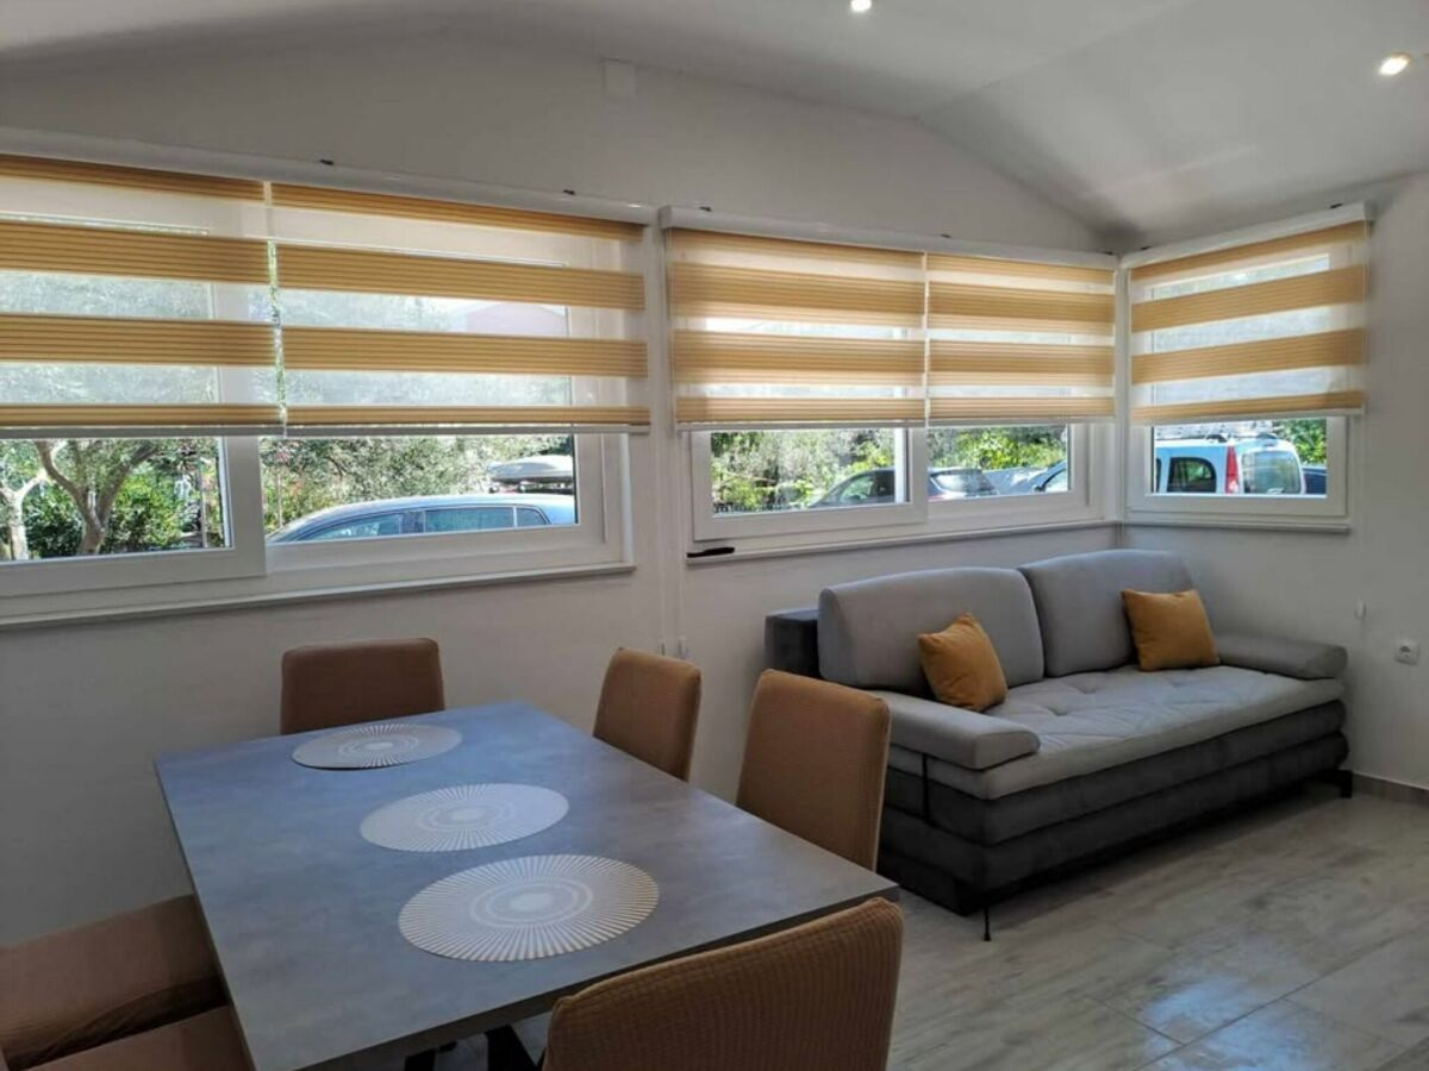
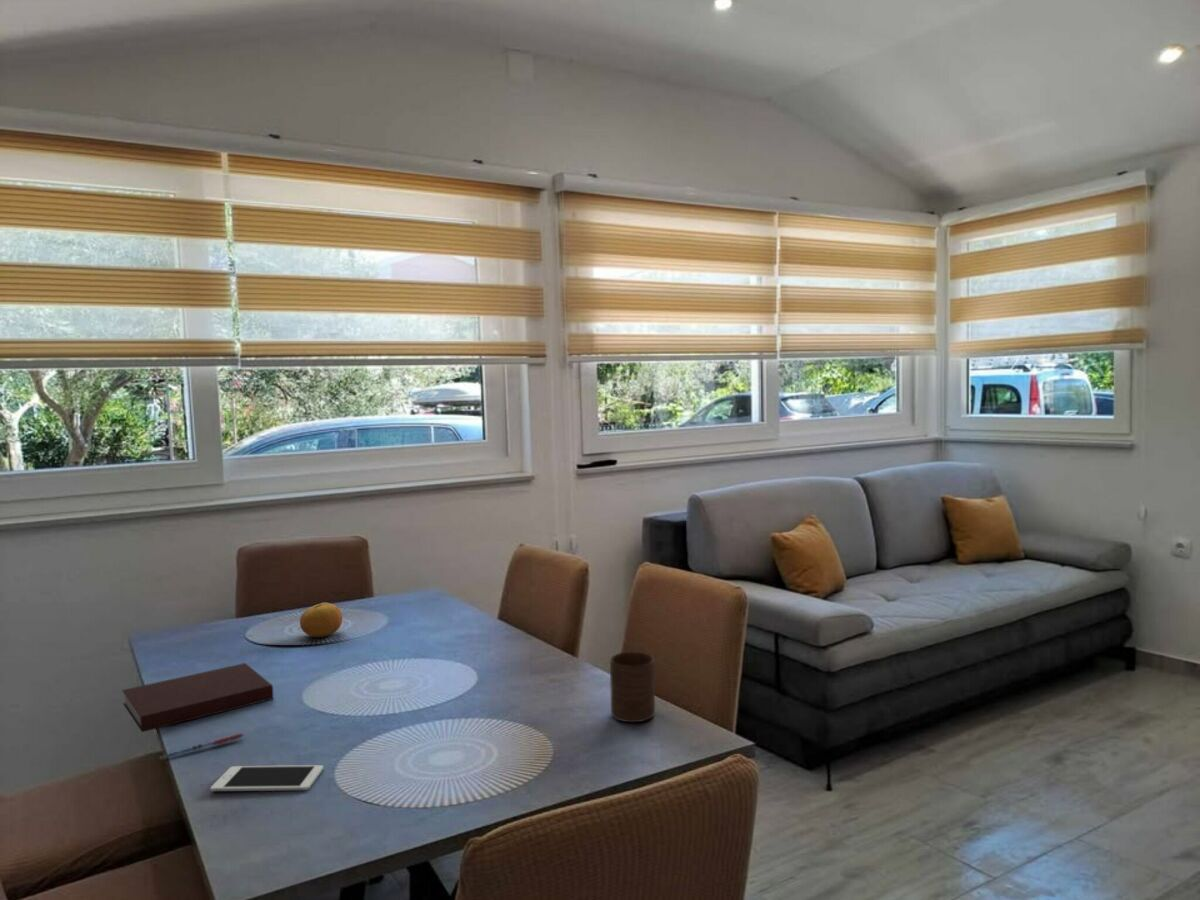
+ notebook (198, 694)
+ cup (631, 684)
+ fruit (321, 619)
+ pen (202, 745)
+ cell phone (268, 778)
